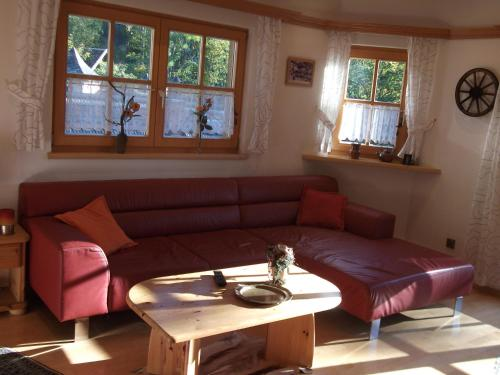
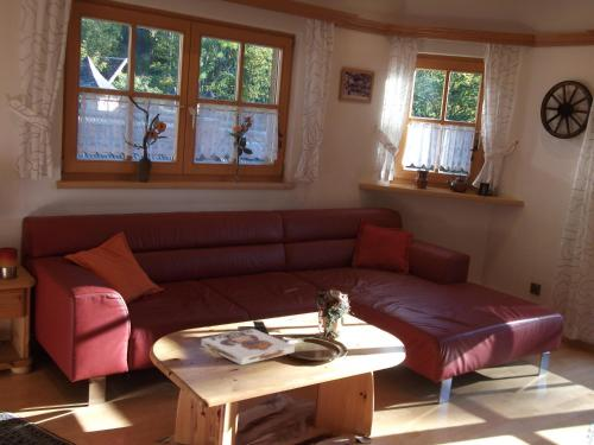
+ board game (247, 345)
